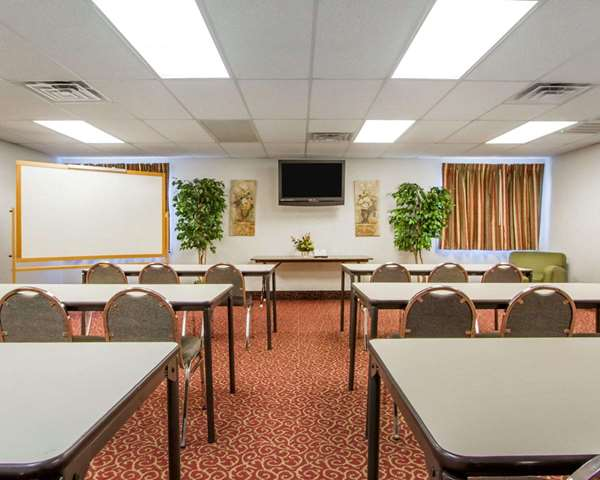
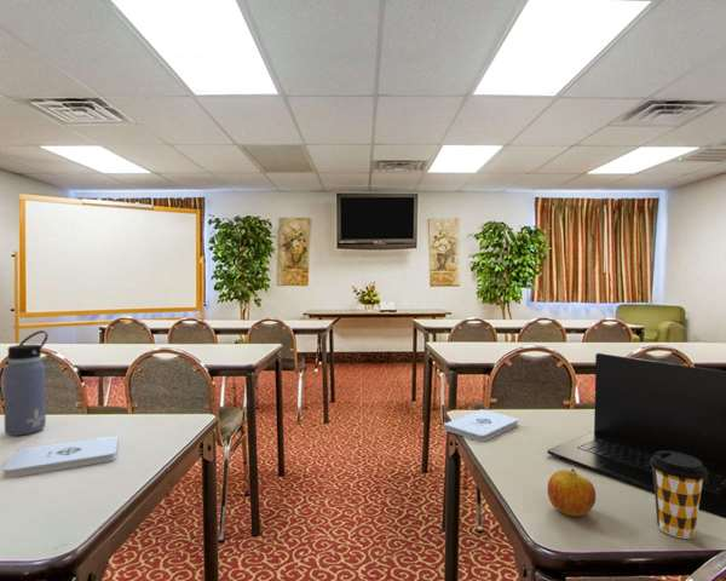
+ laptop (647, 419)
+ apple (570, 488)
+ water bottle (27, 381)
+ notepad (65, 454)
+ notepad (482, 424)
+ coffee cup (676, 494)
